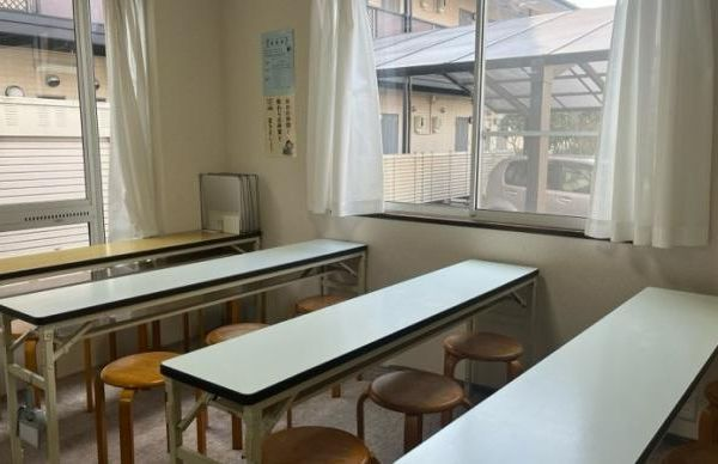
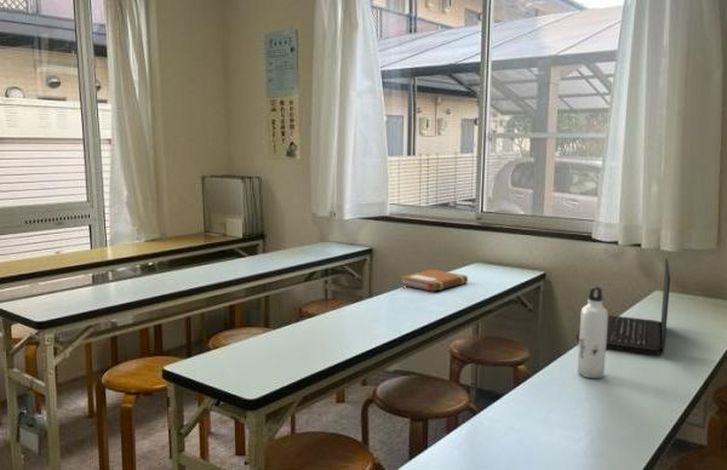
+ notebook (433, 280)
+ water bottle (593, 331)
+ laptop (620, 316)
